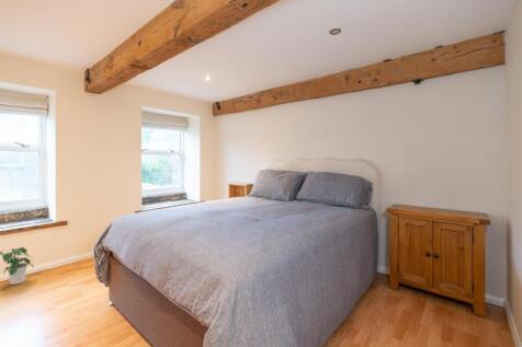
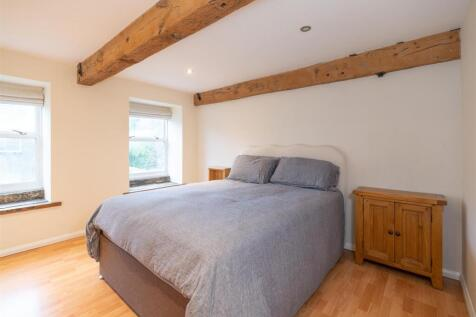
- potted plant (15, 264)
